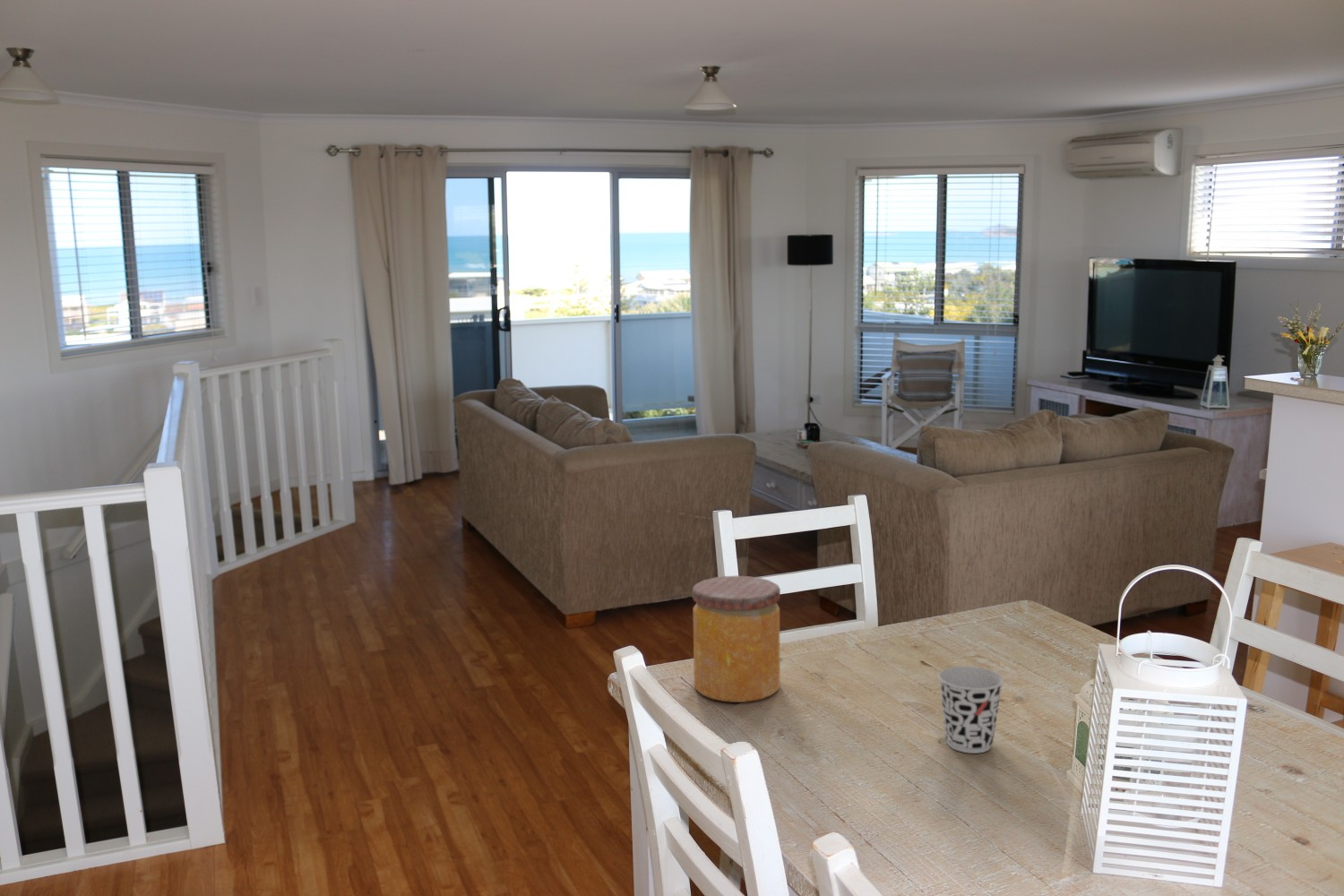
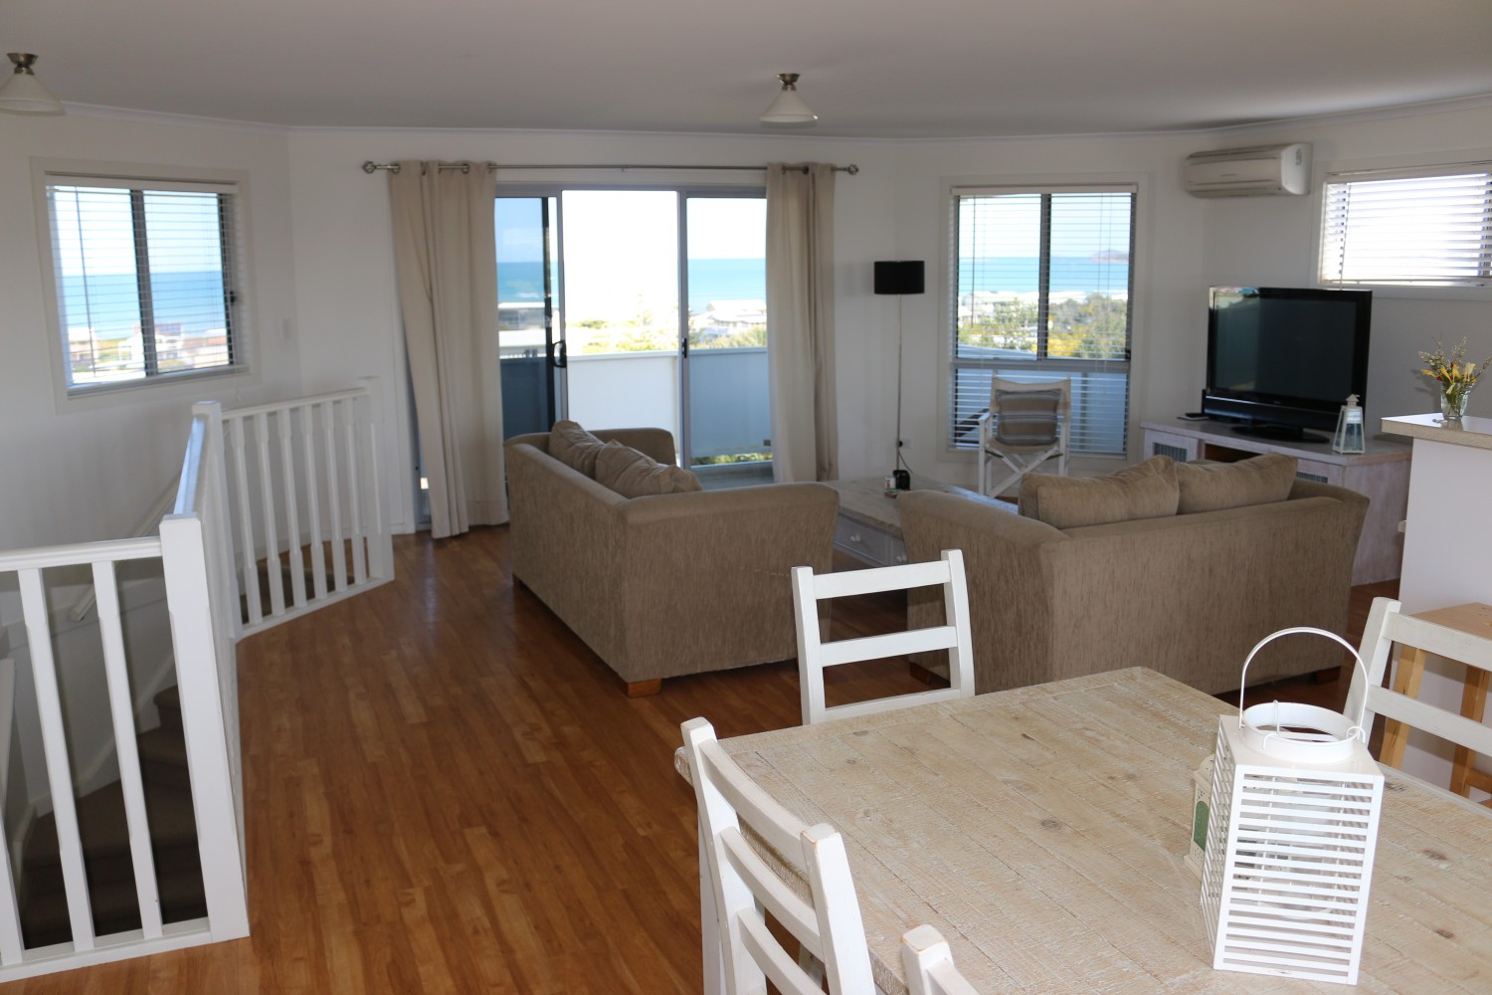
- cup (969, 711)
- jar (736, 637)
